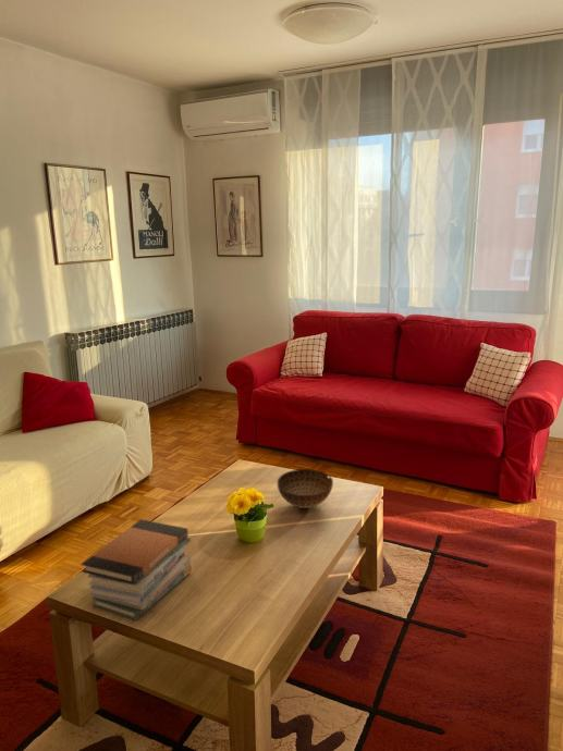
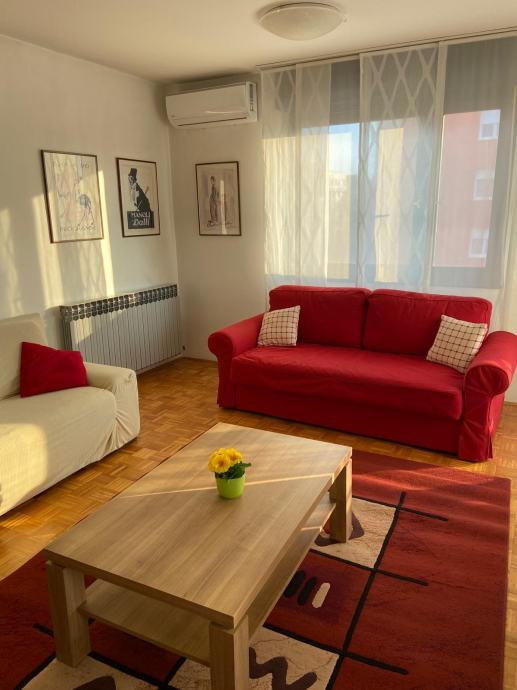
- bowl (305, 492)
- book stack (139, 567)
